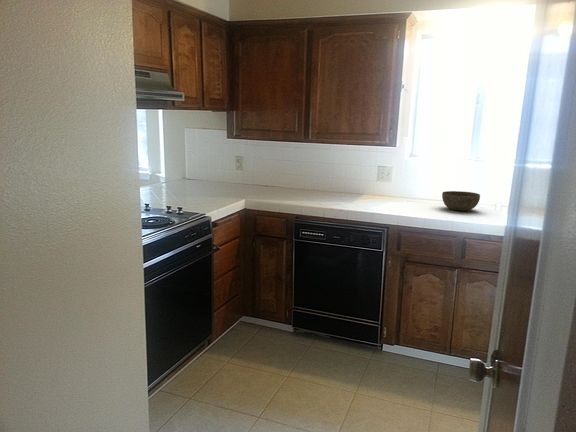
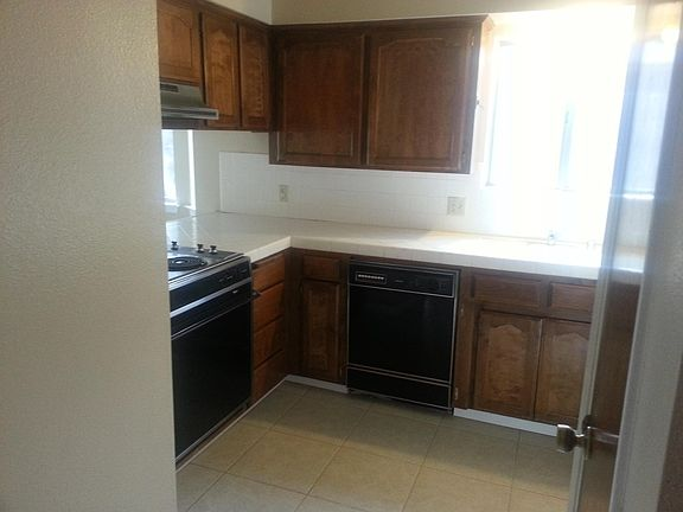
- bowl (460, 201)
